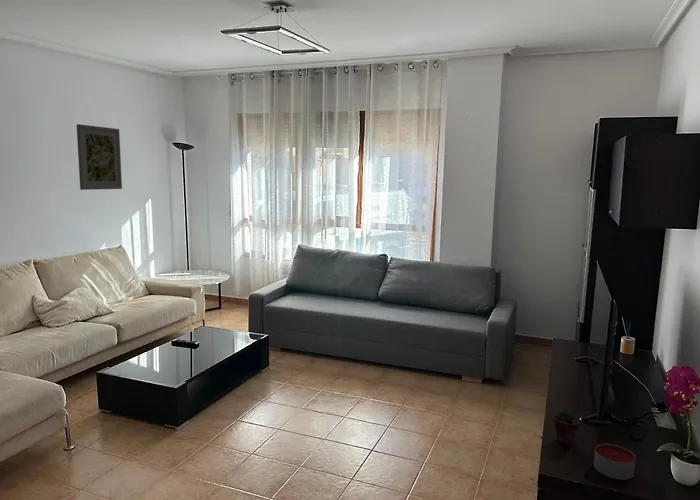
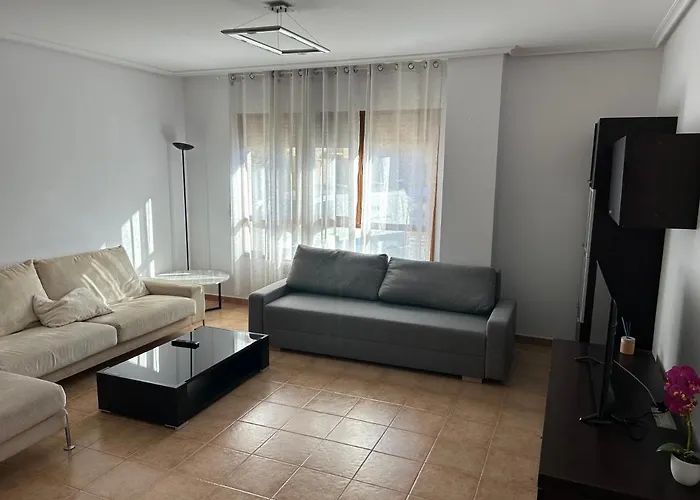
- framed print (100, 158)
- potted succulent (565, 425)
- candle (614, 460)
